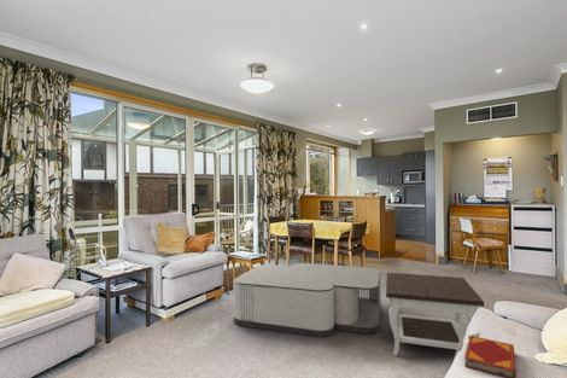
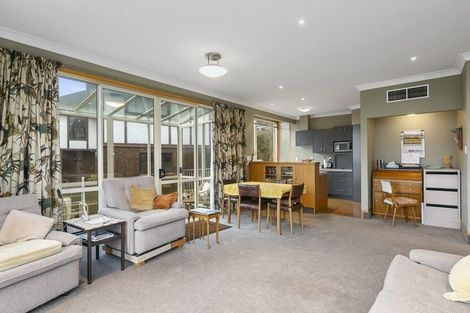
- side table (427, 316)
- coffee table (310, 293)
- hardback book (490, 355)
